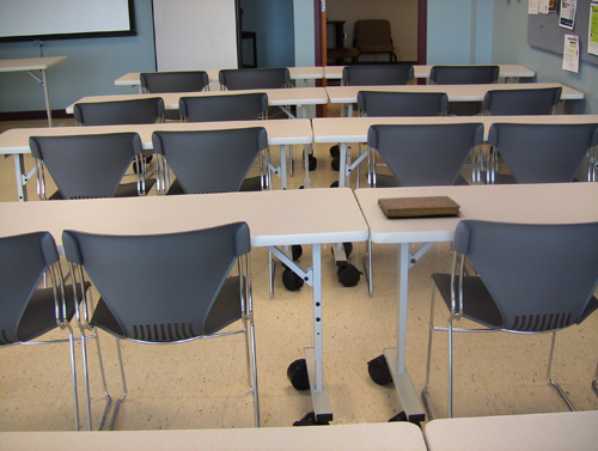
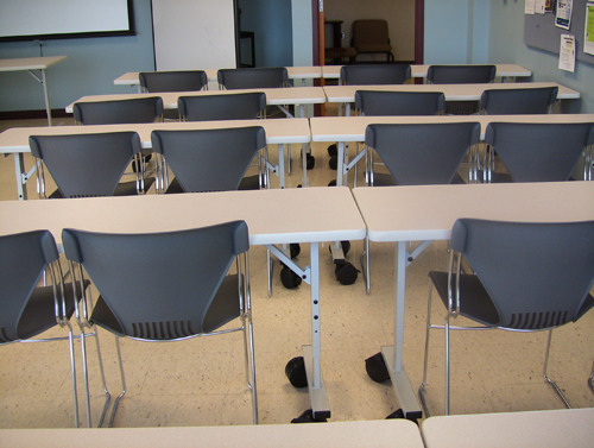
- notebook (417, 205)
